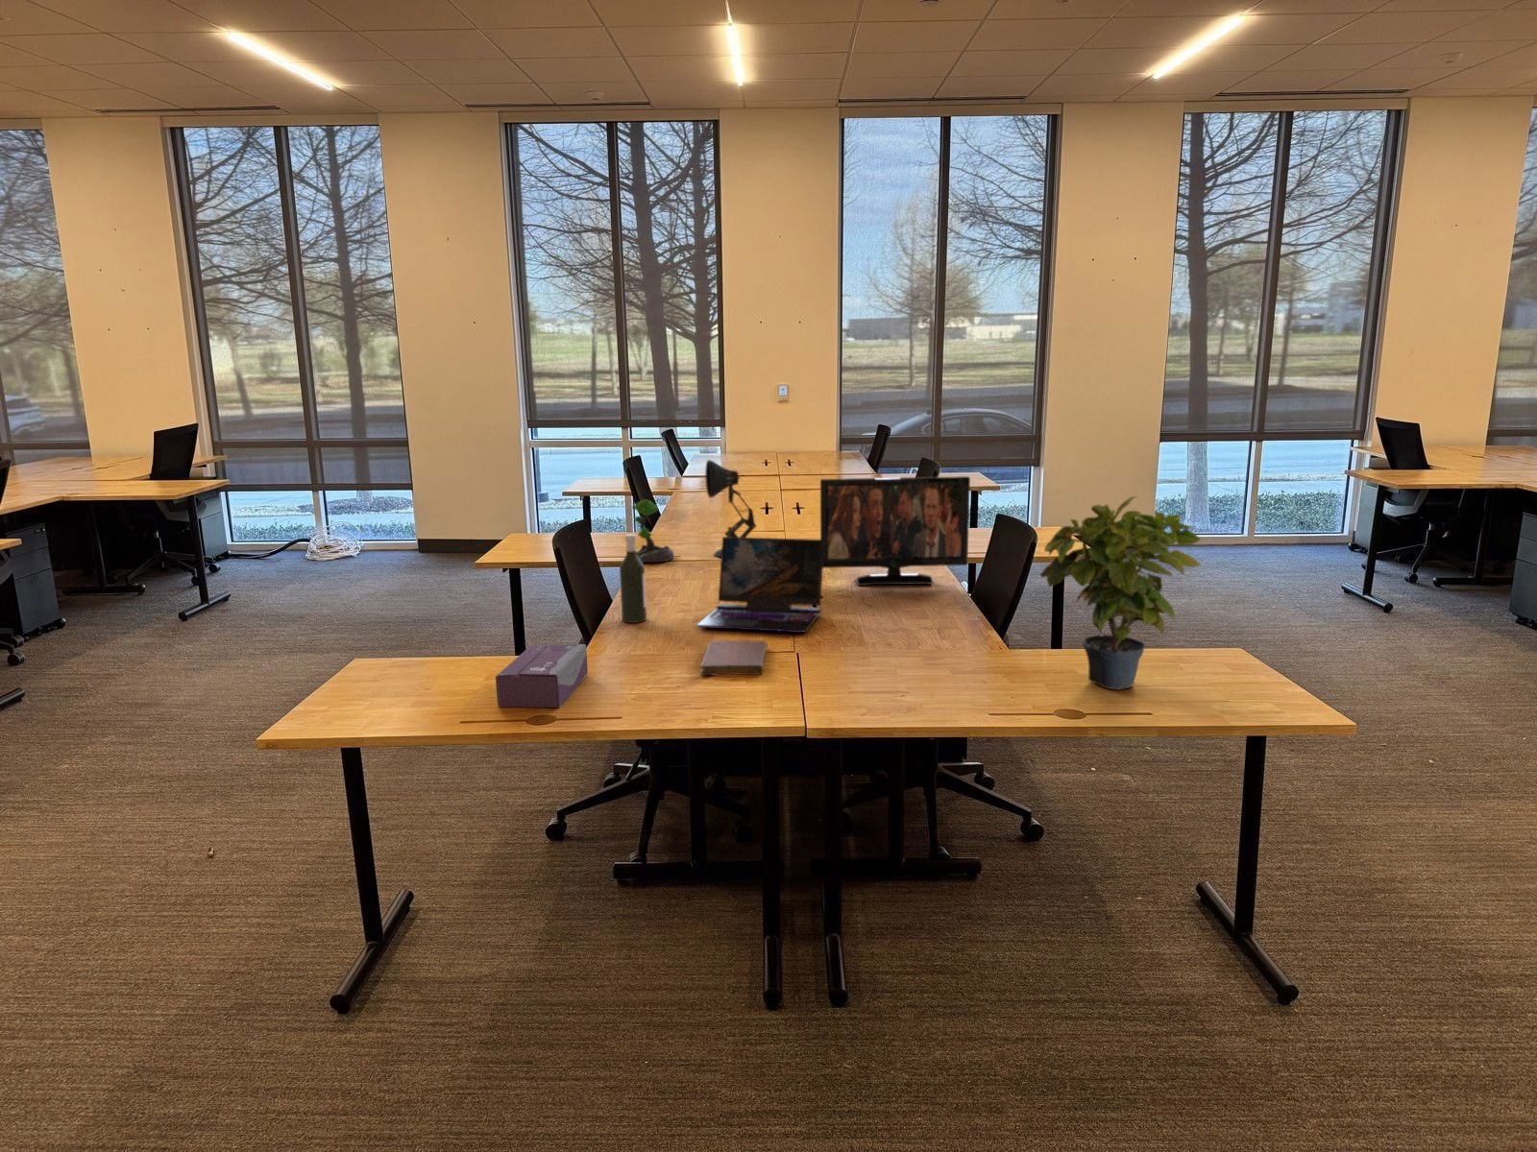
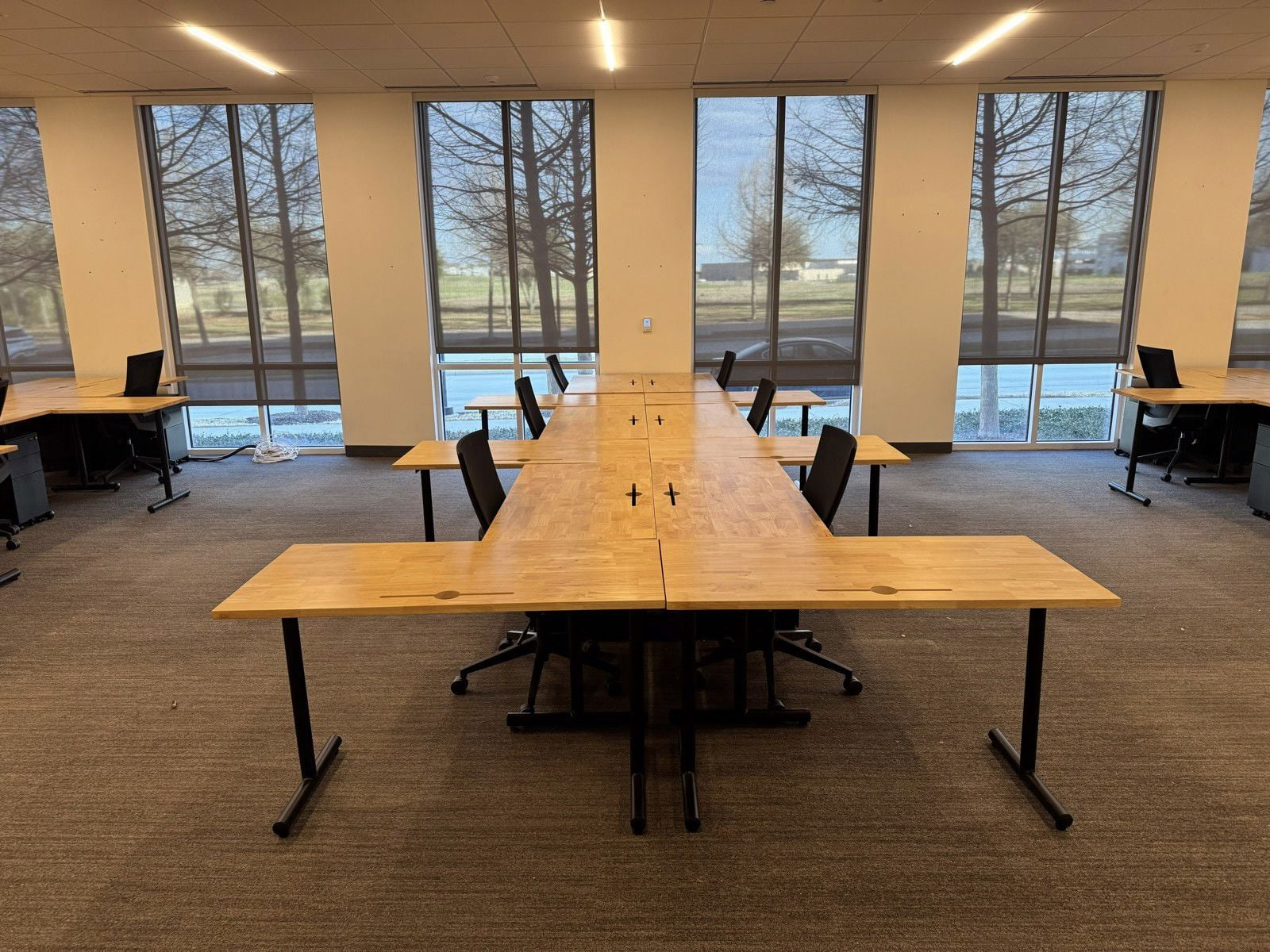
- laptop (761, 583)
- desk lamp (735, 507)
- notebook (735, 657)
- plant (649, 531)
- potted plant (1116, 592)
- flat panel tv (894, 530)
- tissue box (543, 674)
- bottle (632, 577)
